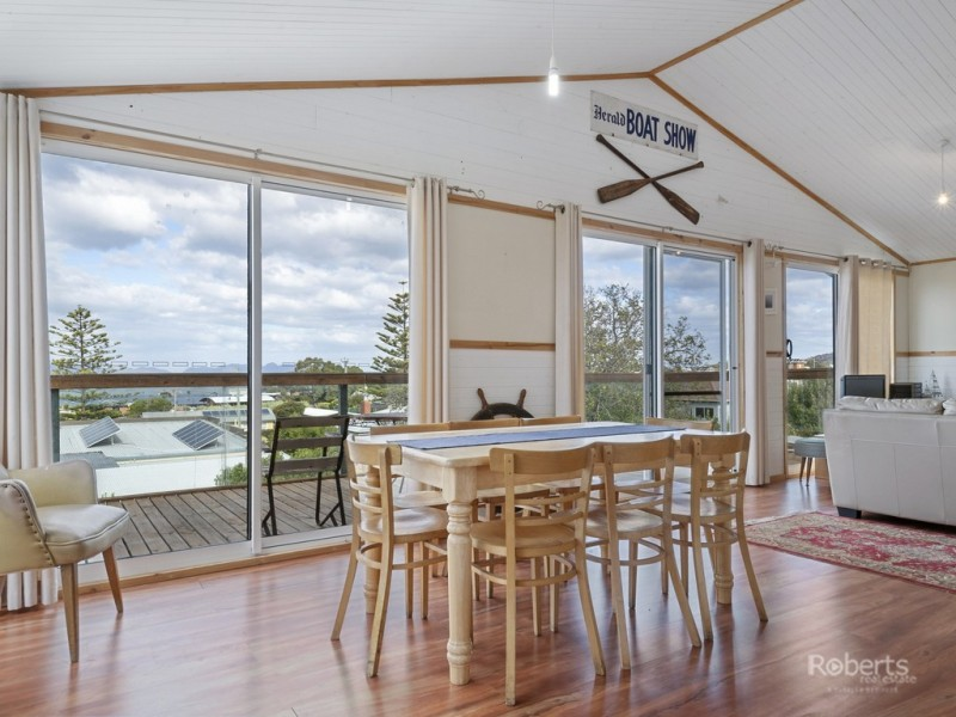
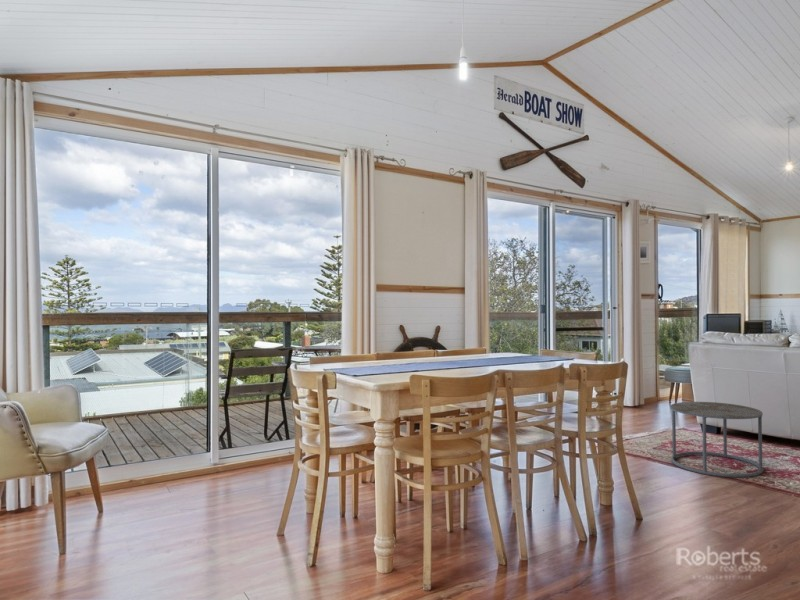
+ side table (723, 435)
